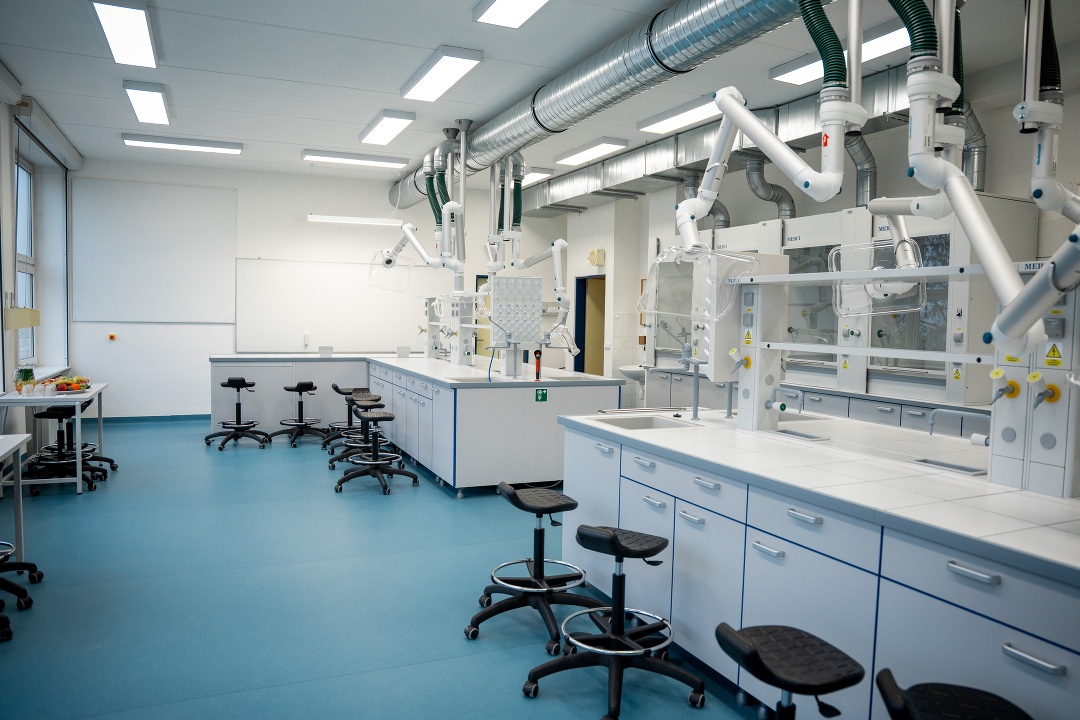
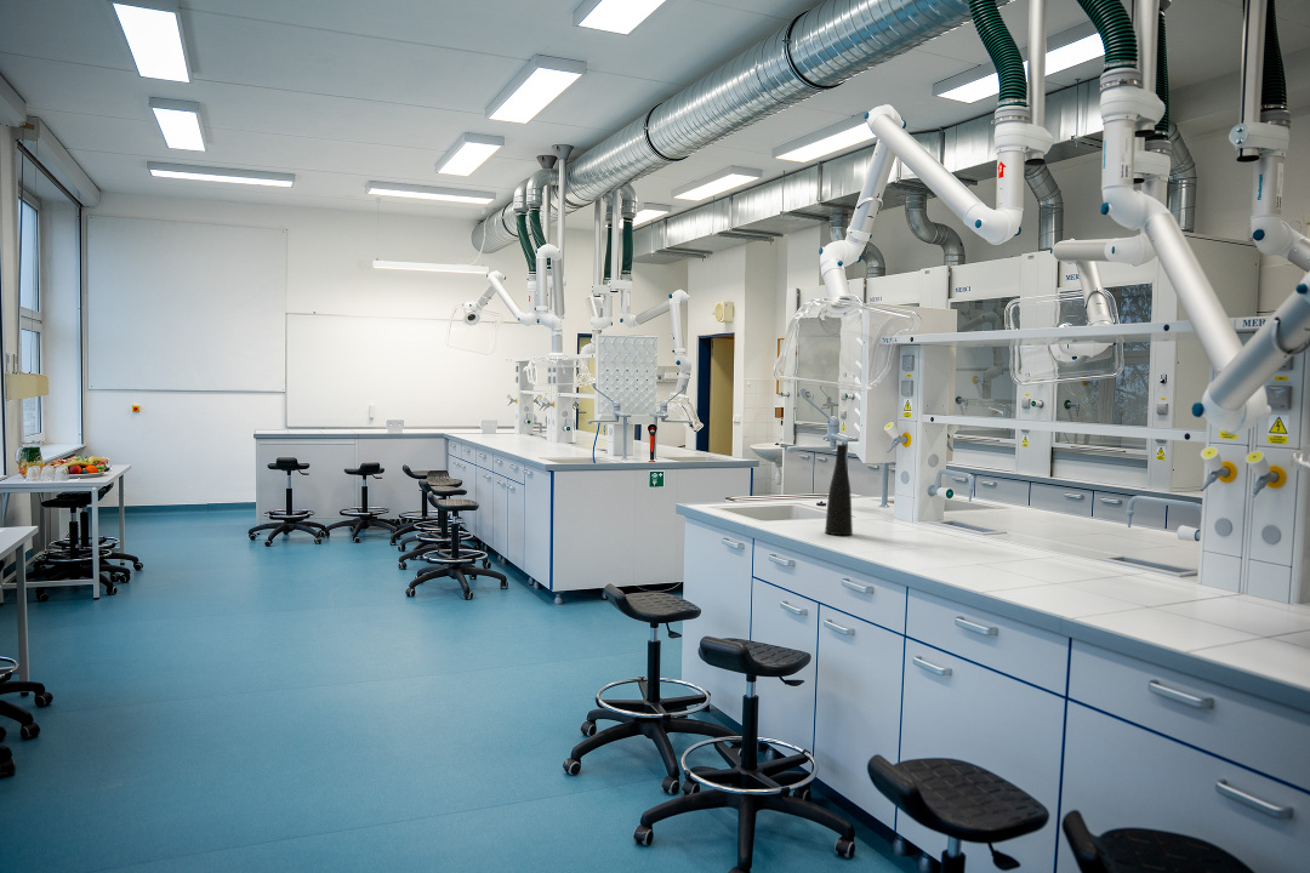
+ vase (839, 489)
